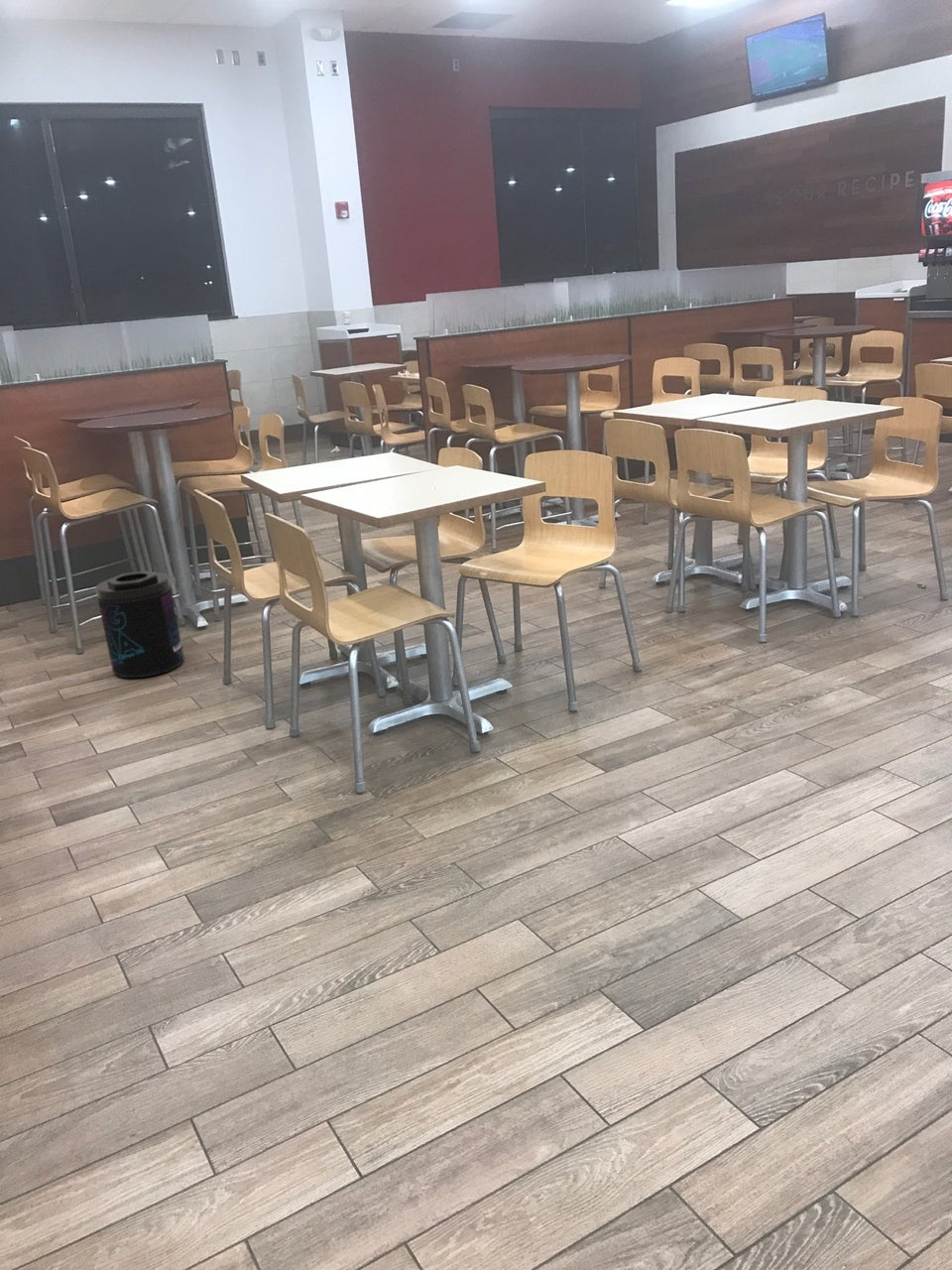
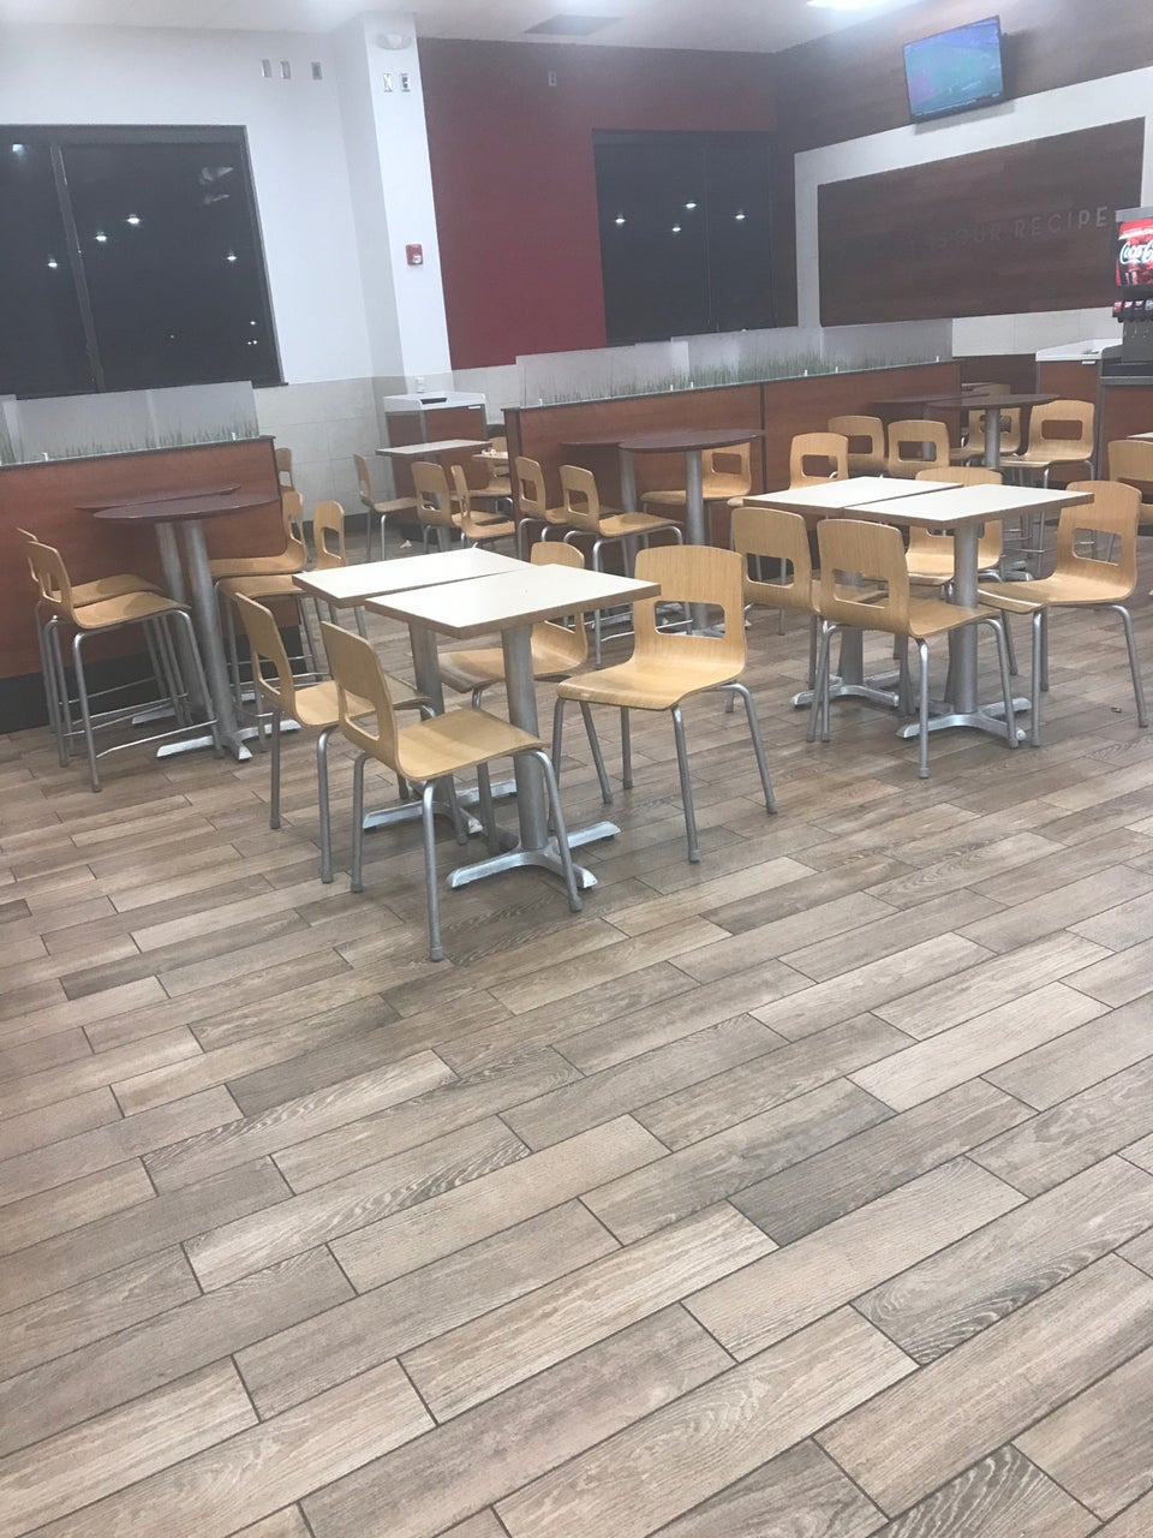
- supplement container (140, 622)
